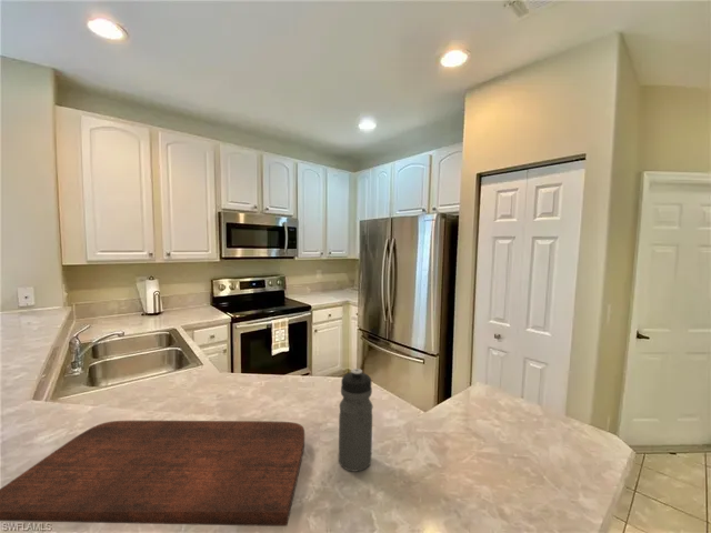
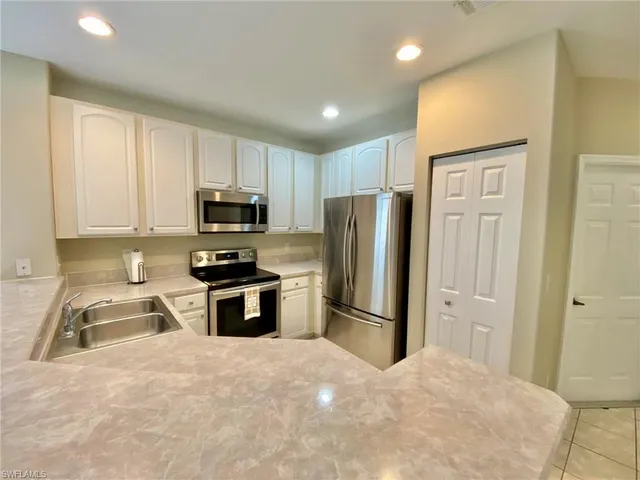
- water bottle (356, 415)
- cutting board (174, 462)
